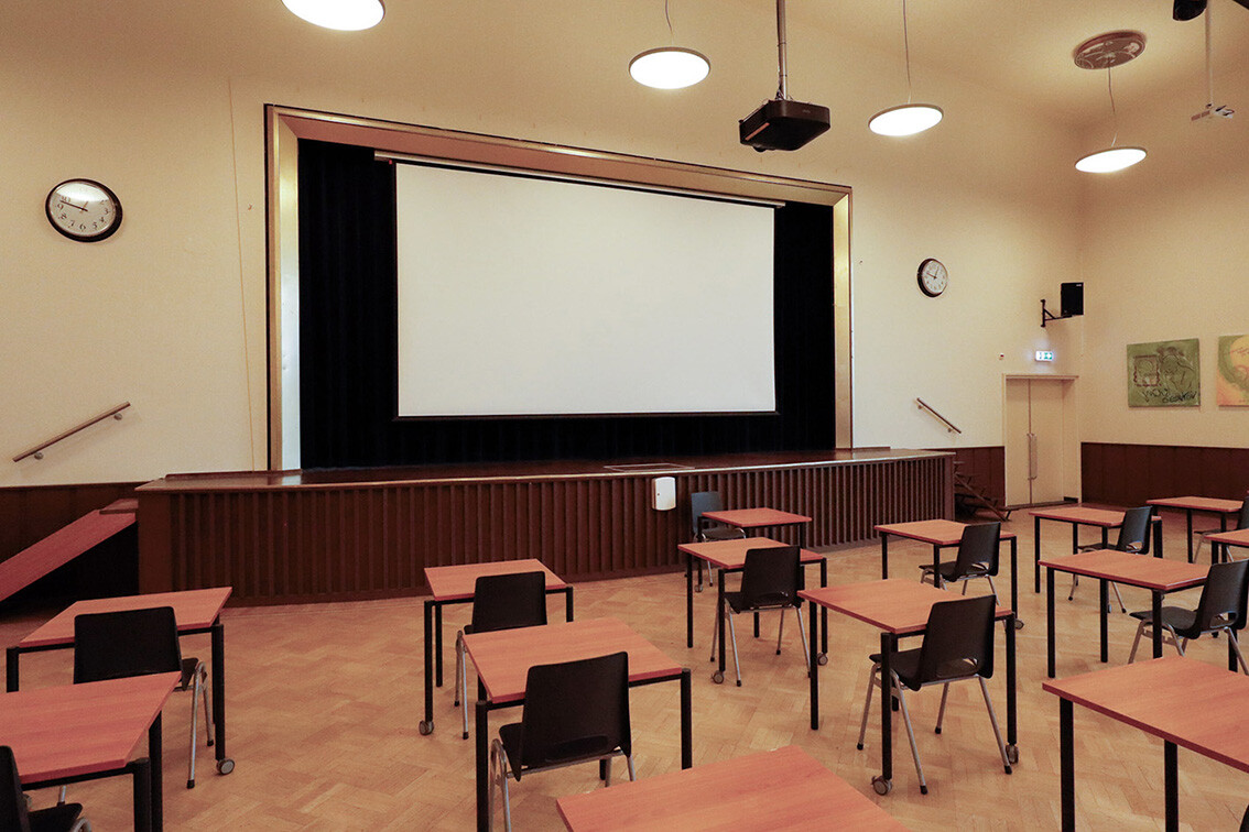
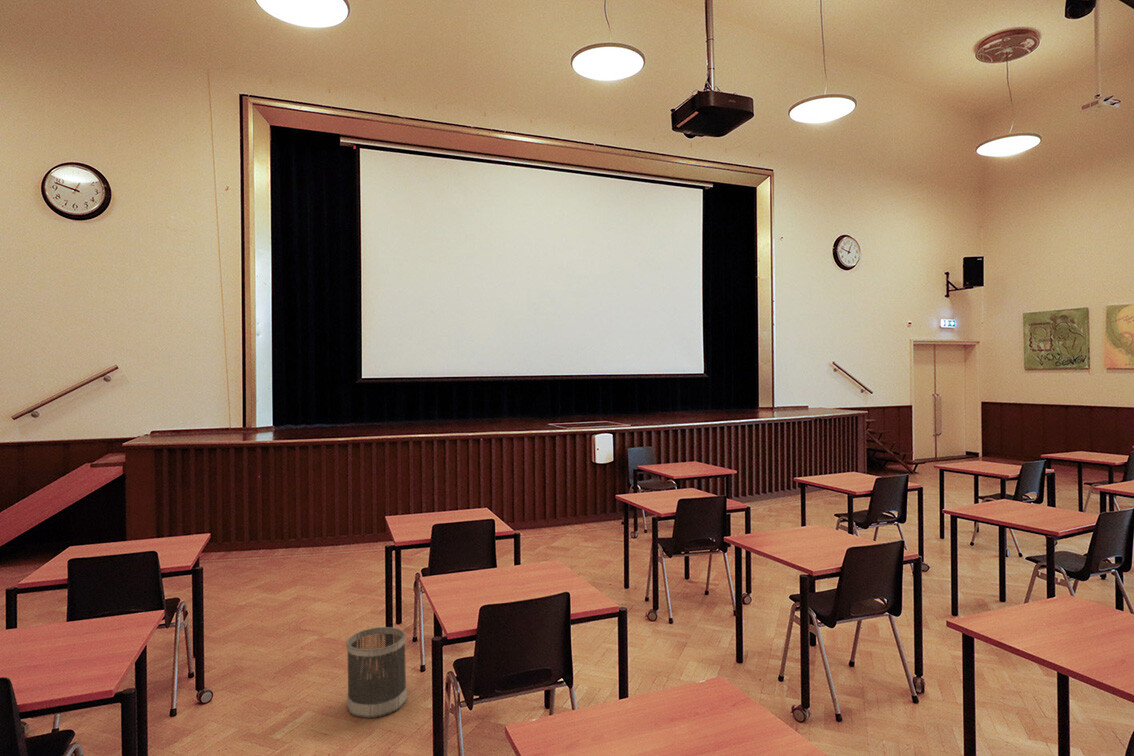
+ wastebasket (376, 670)
